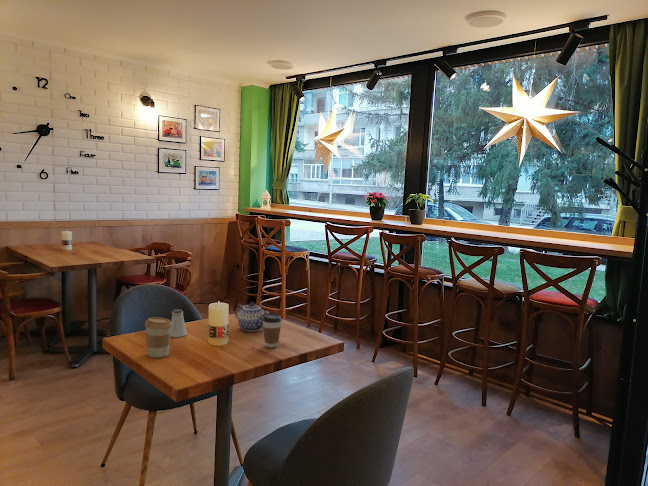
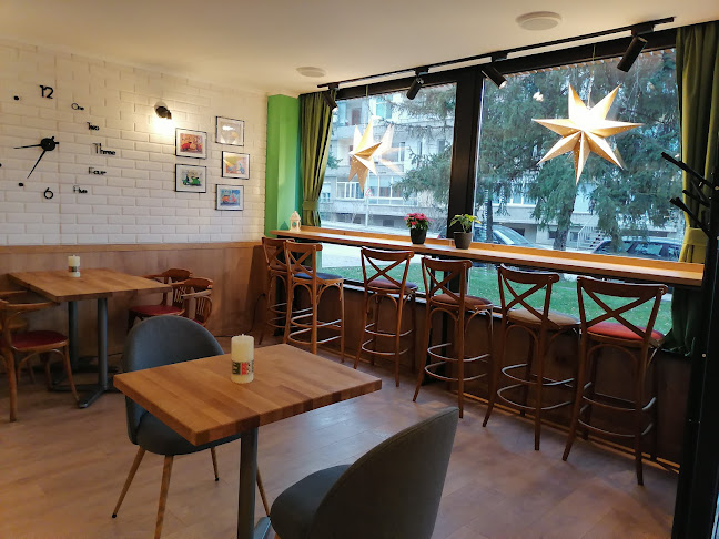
- saltshaker (177, 322)
- coffee cup (271, 330)
- teapot (251, 315)
- coffee cup (158, 336)
